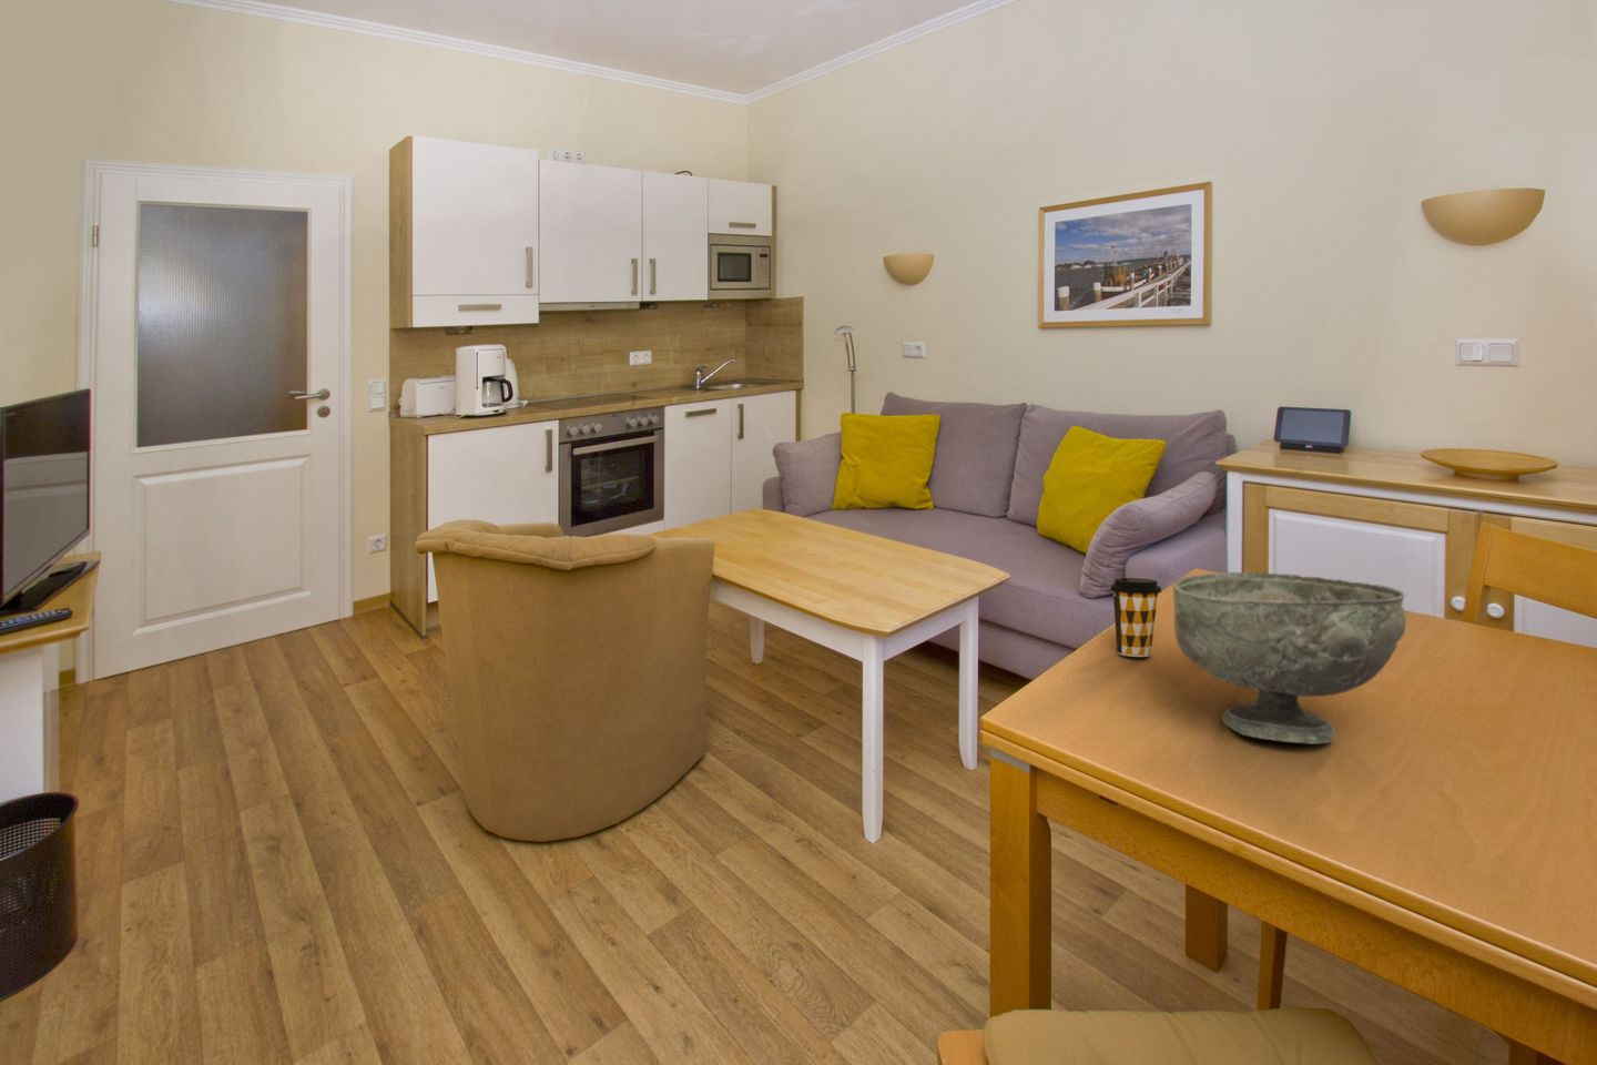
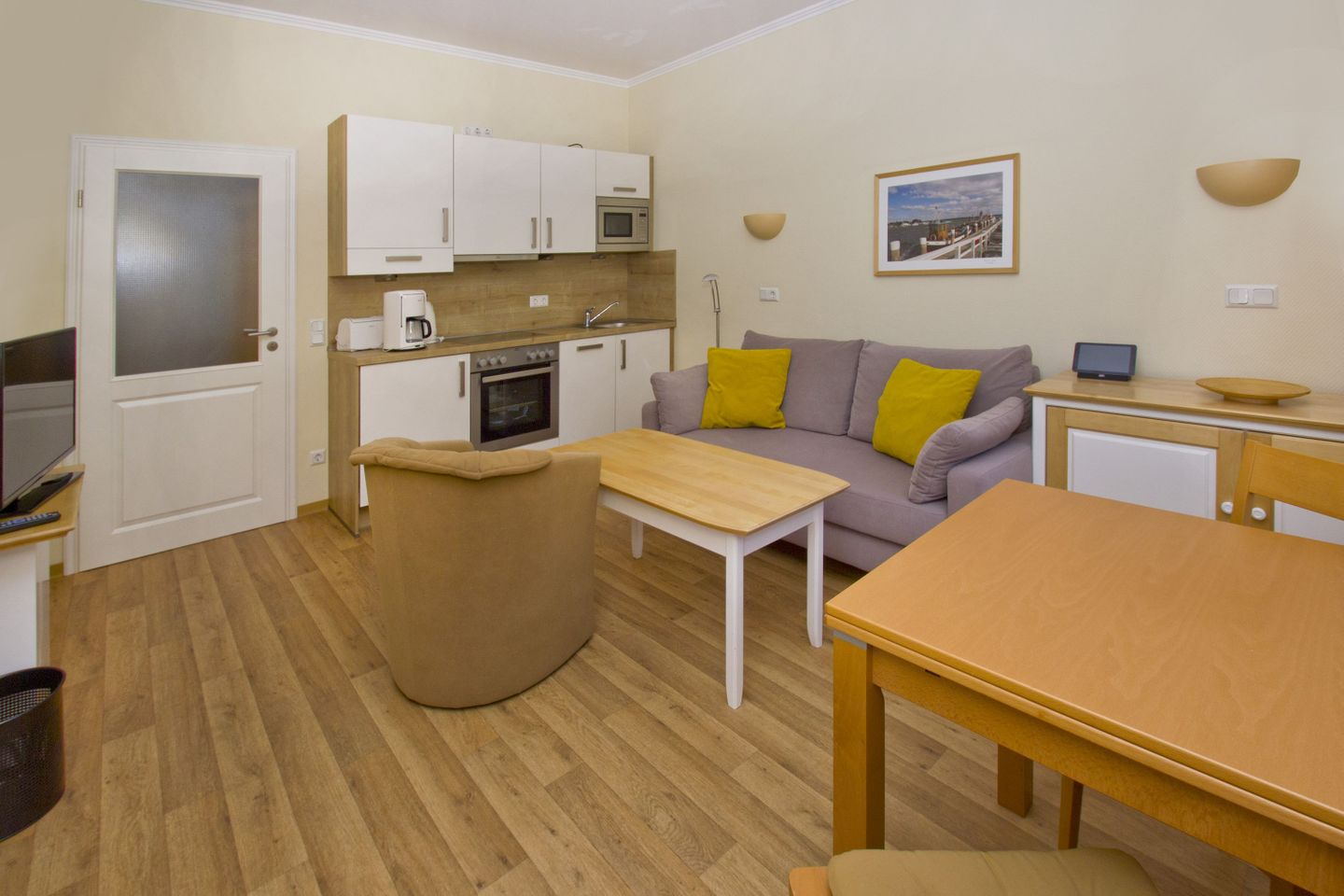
- coffee cup (1135, 617)
- decorative bowl (1280, 657)
